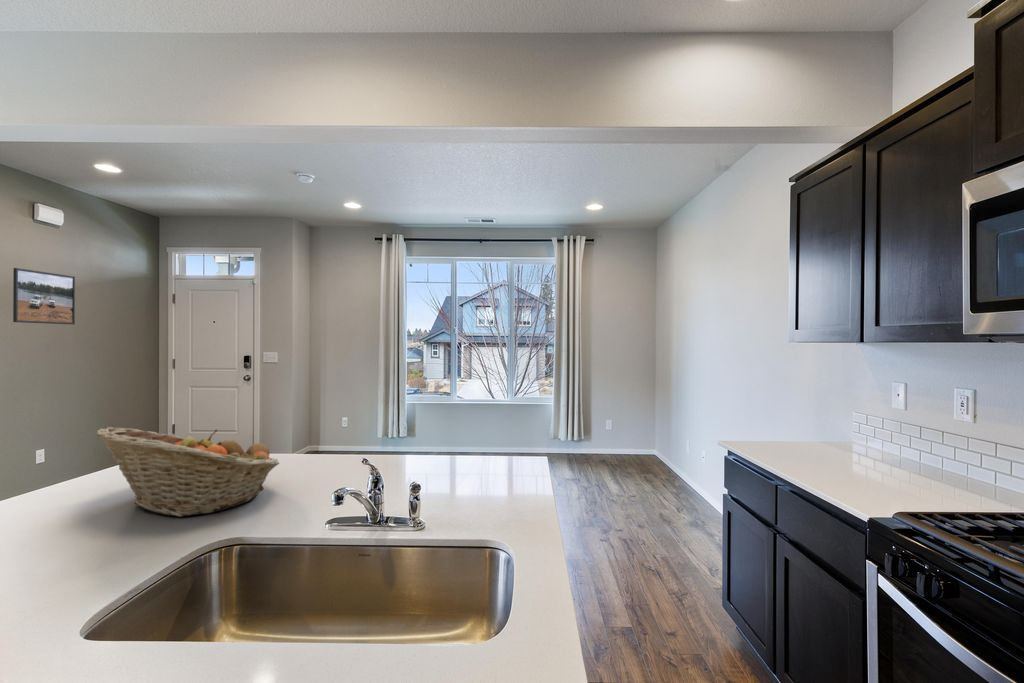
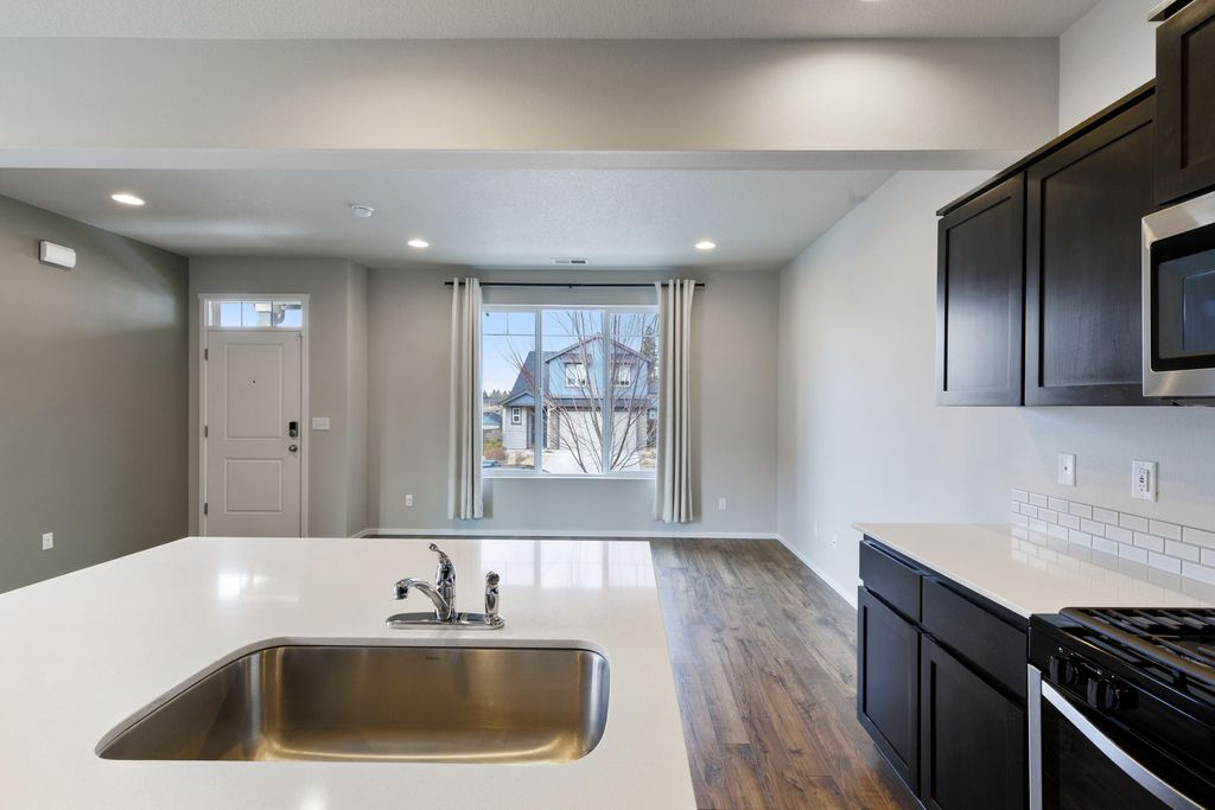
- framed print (46, 297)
- fruit basket (191, 461)
